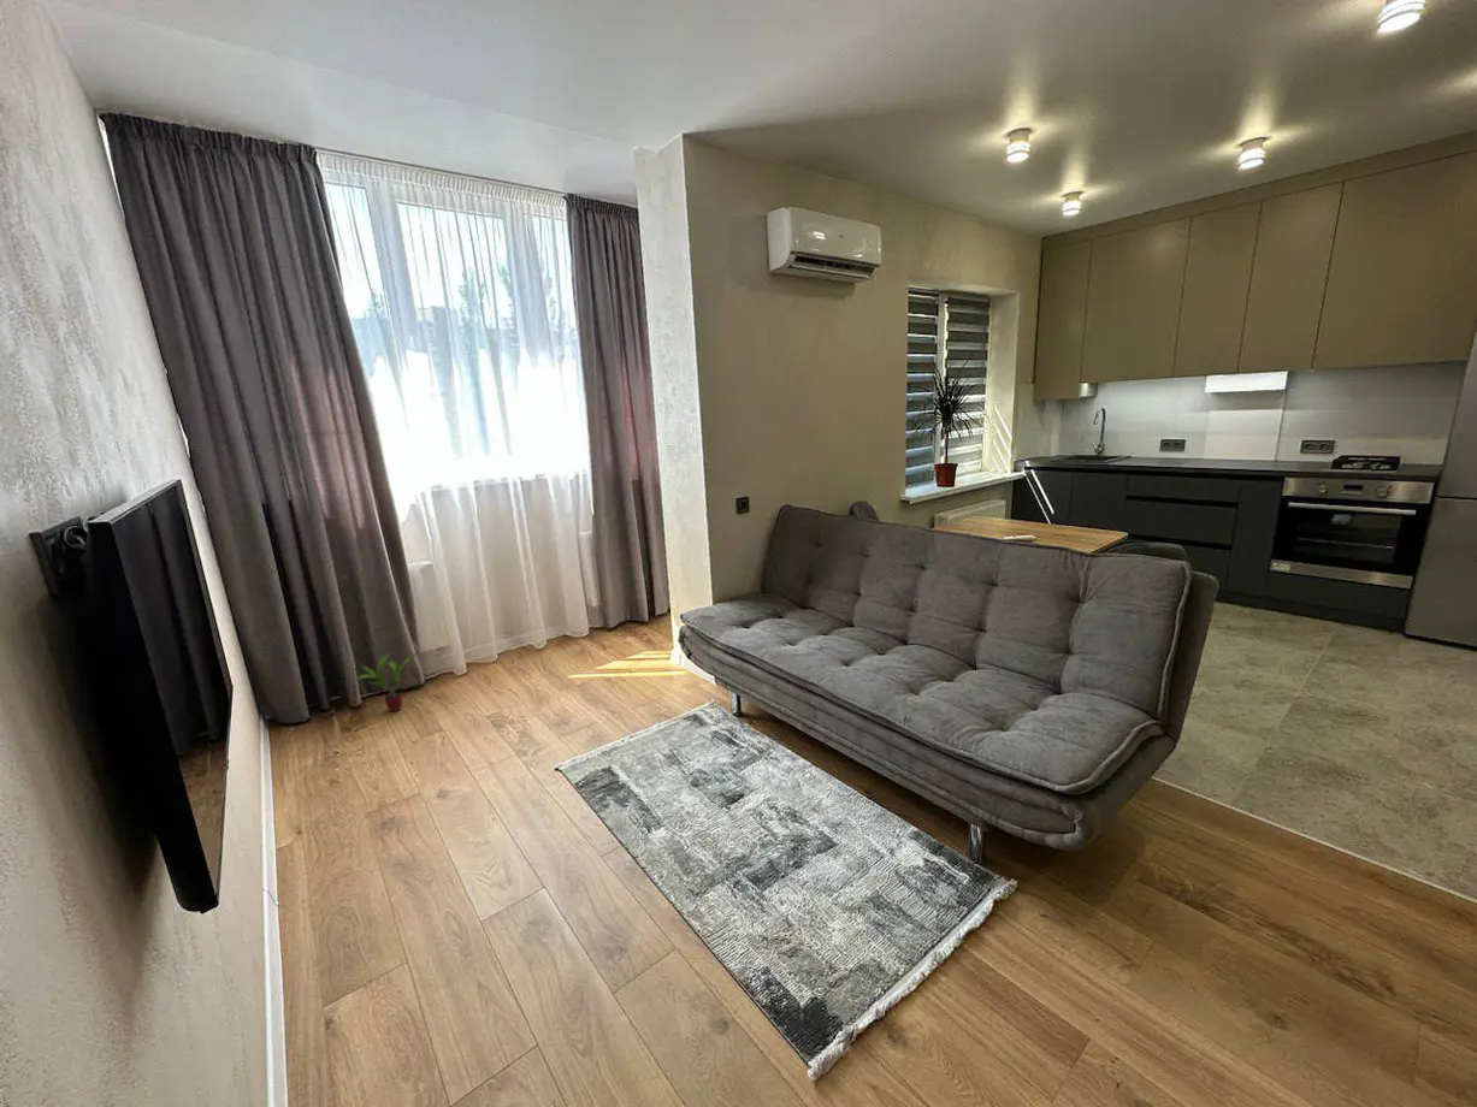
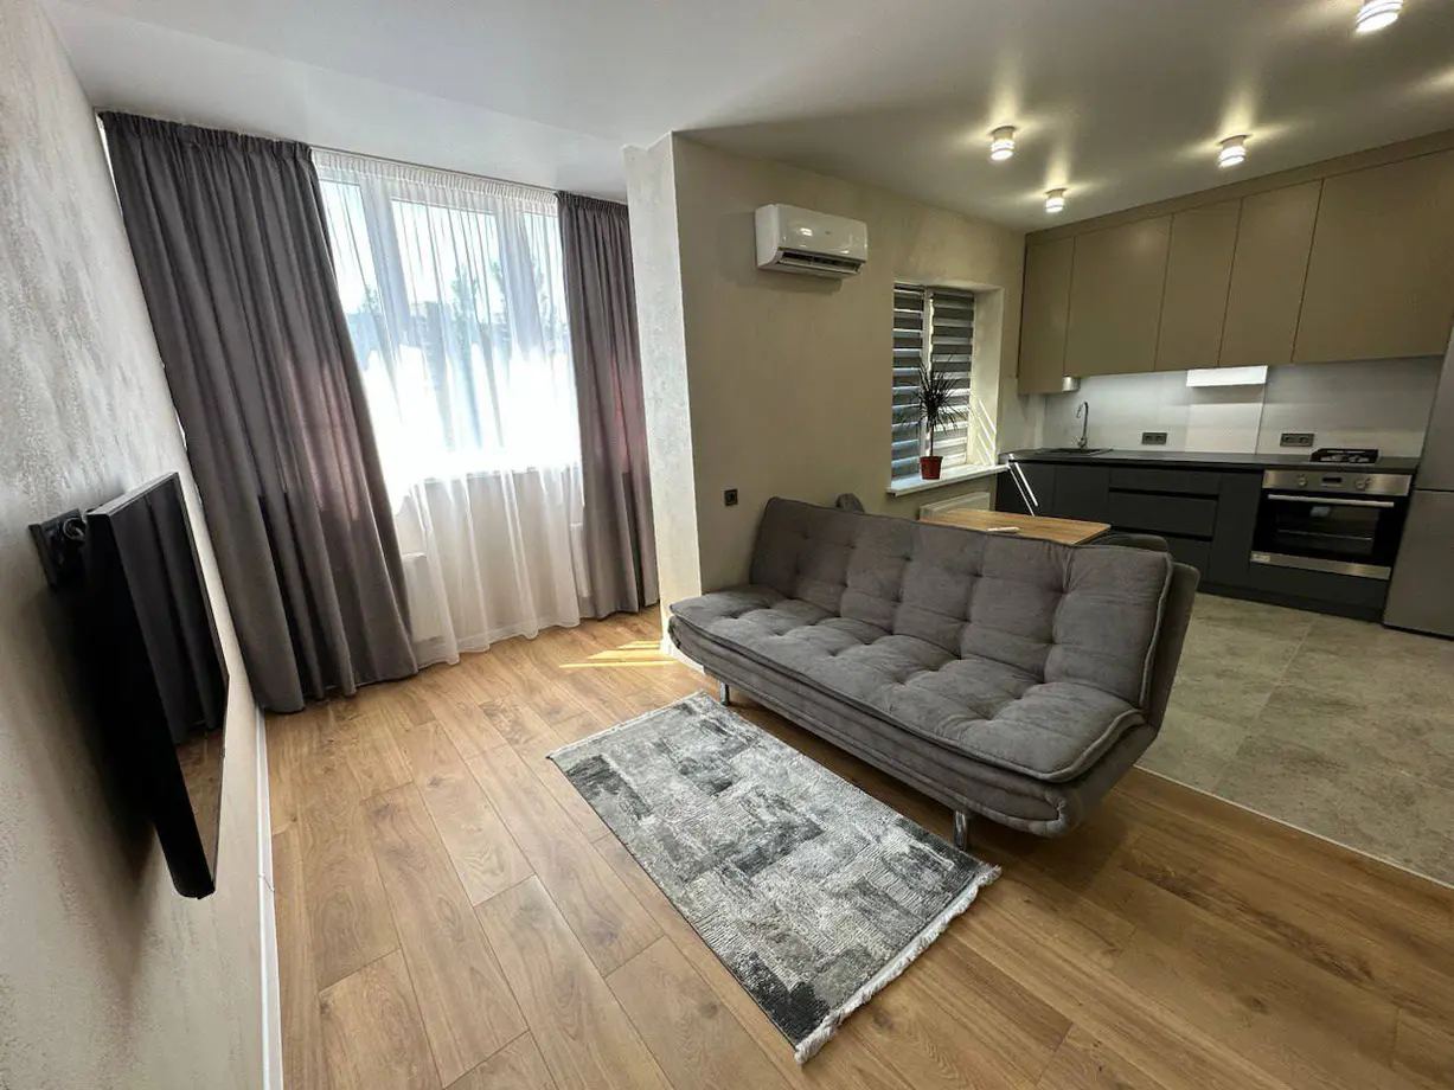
- potted plant (392, 686)
